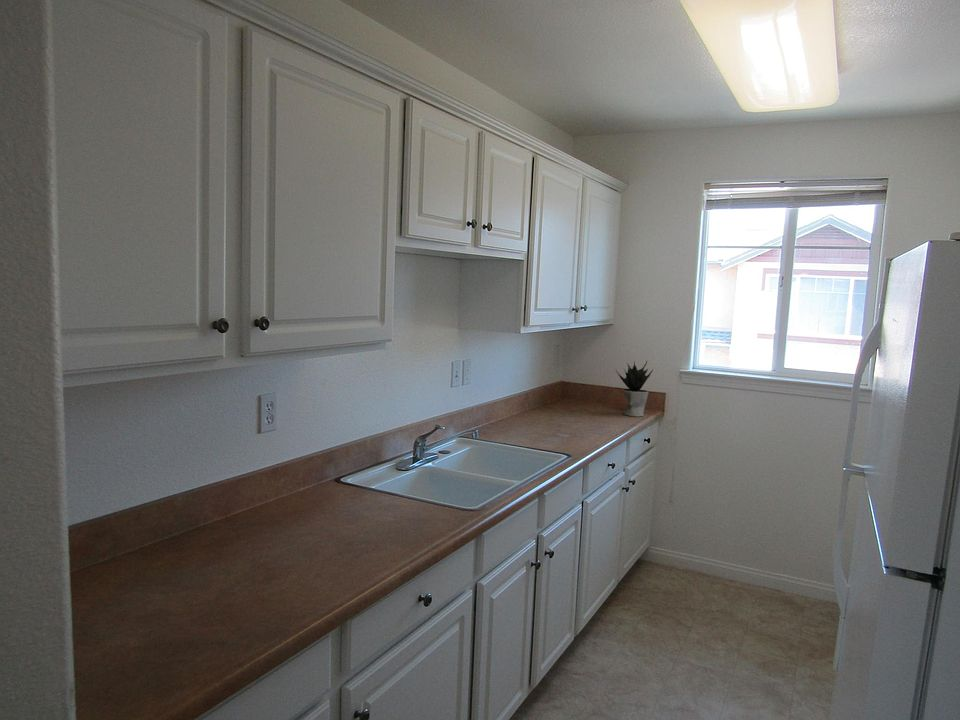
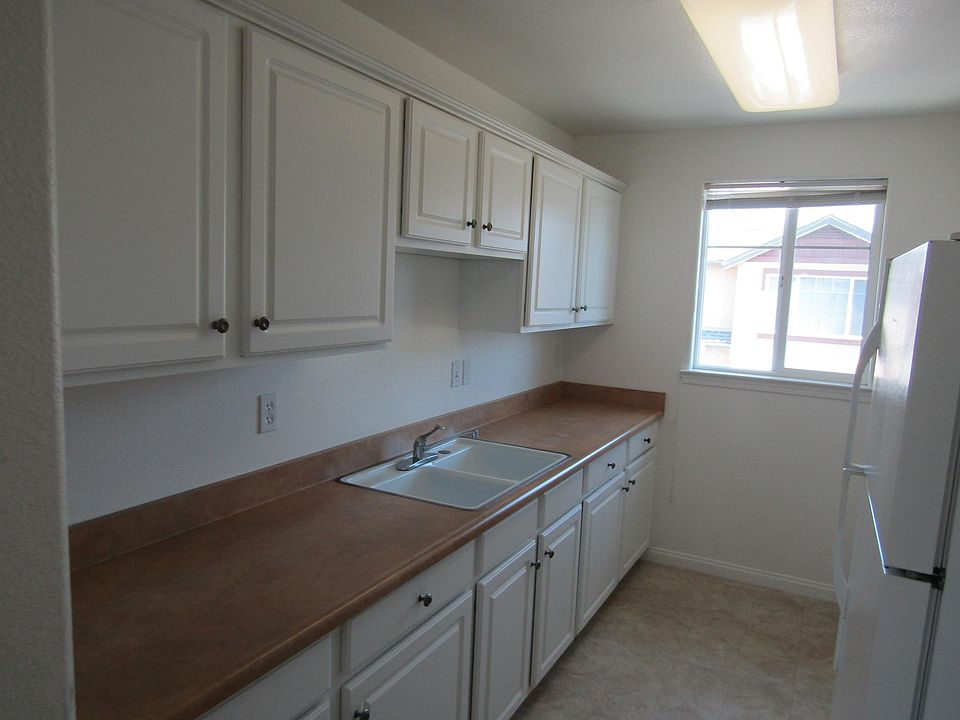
- potted plant (634, 387)
